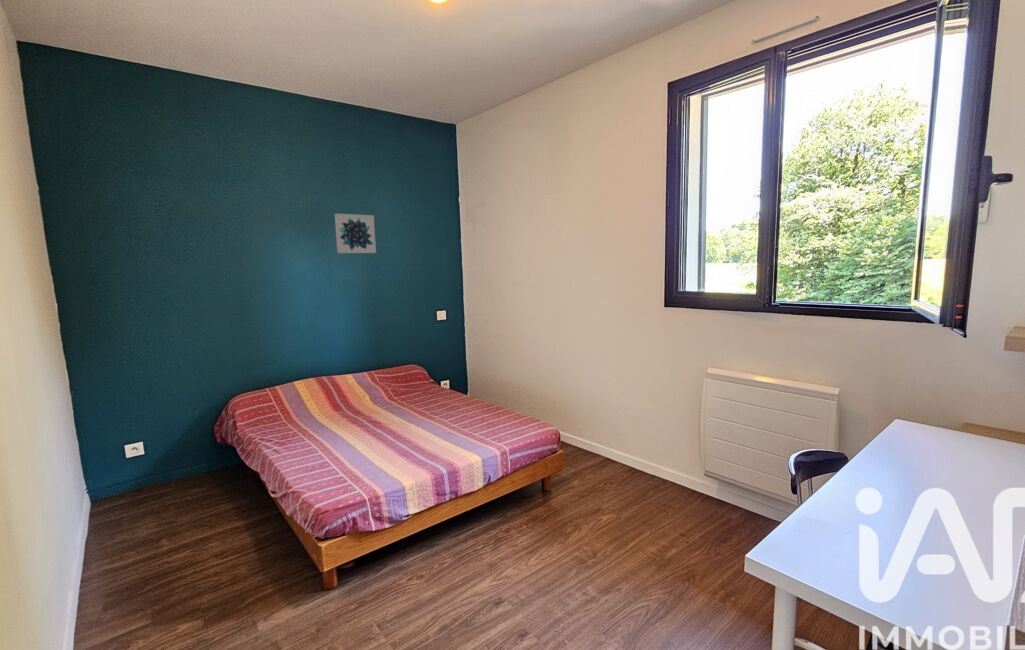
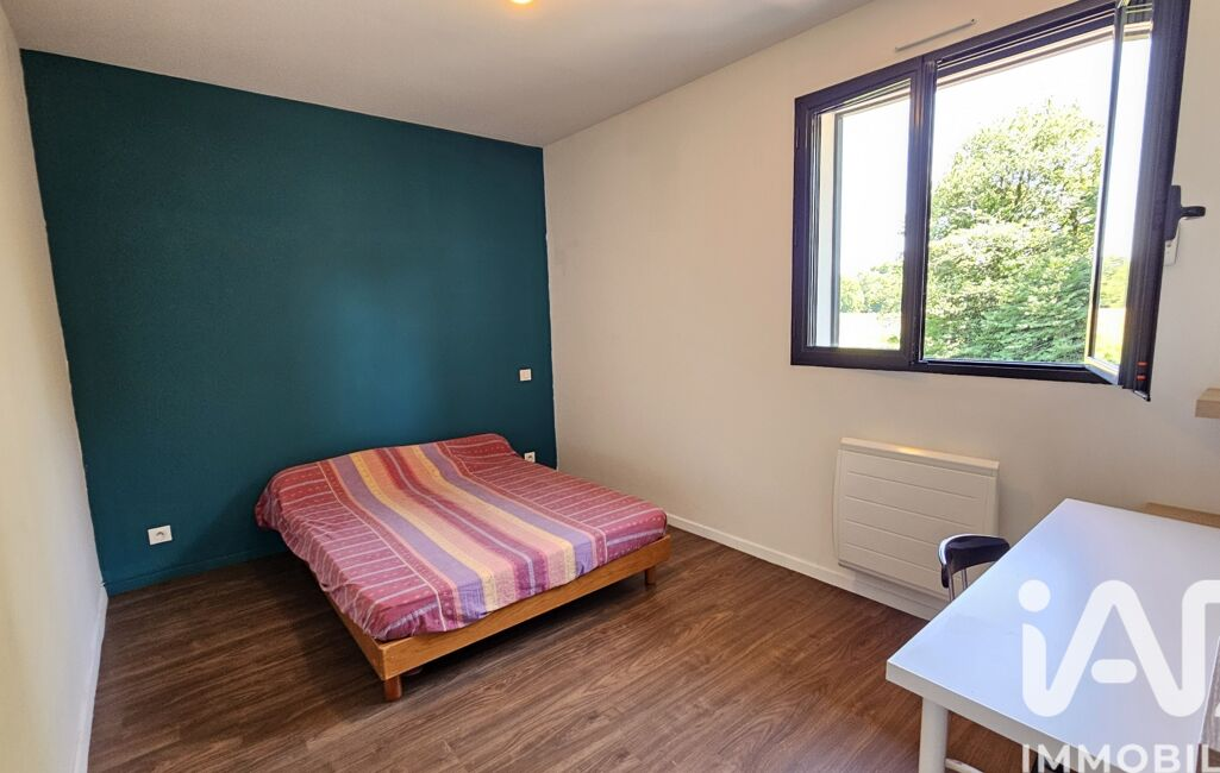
- wall art (355, 233)
